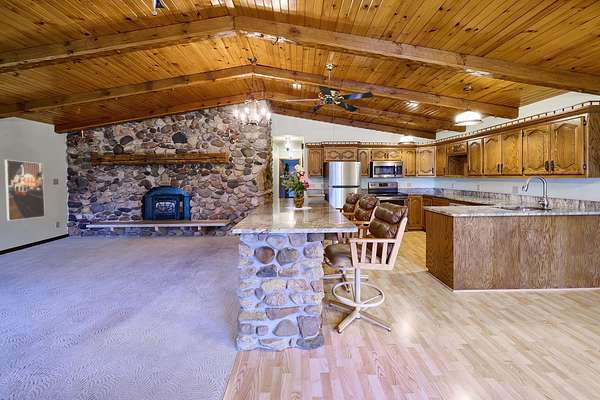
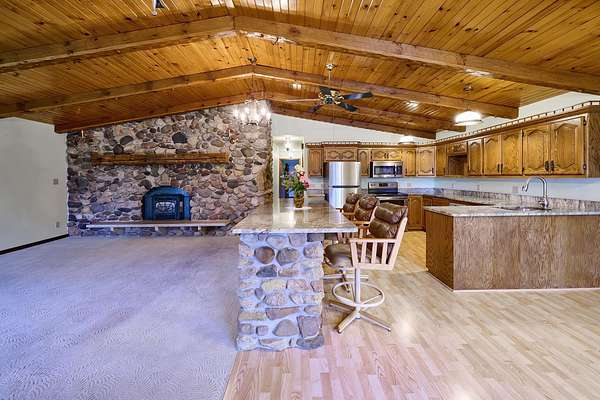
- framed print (26, 190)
